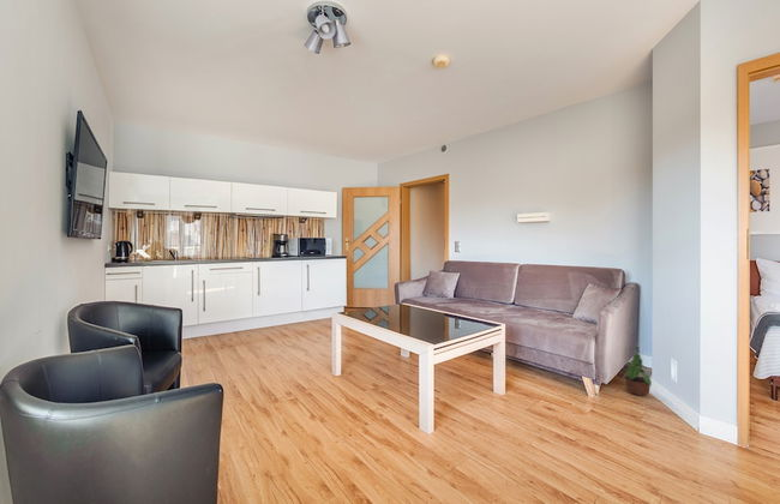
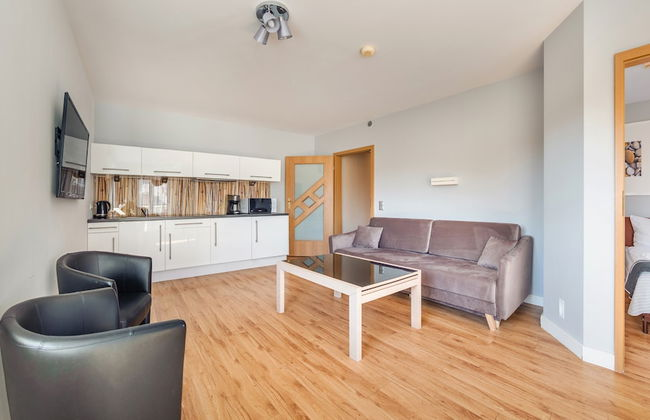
- potted plant (636, 368)
